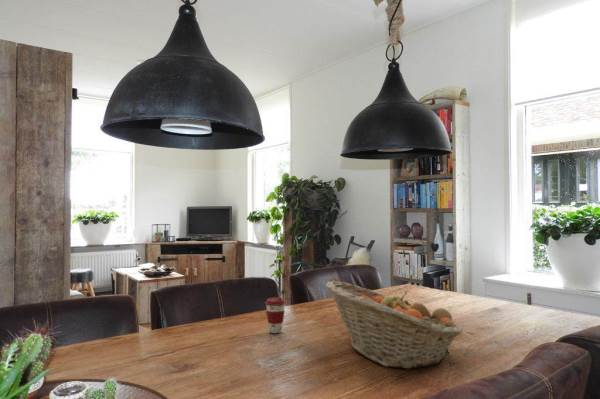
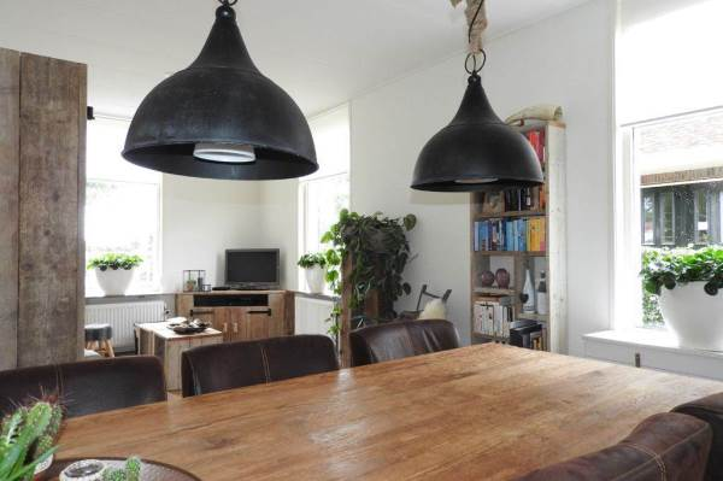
- coffee cup (275, 315)
- fruit basket (389, 316)
